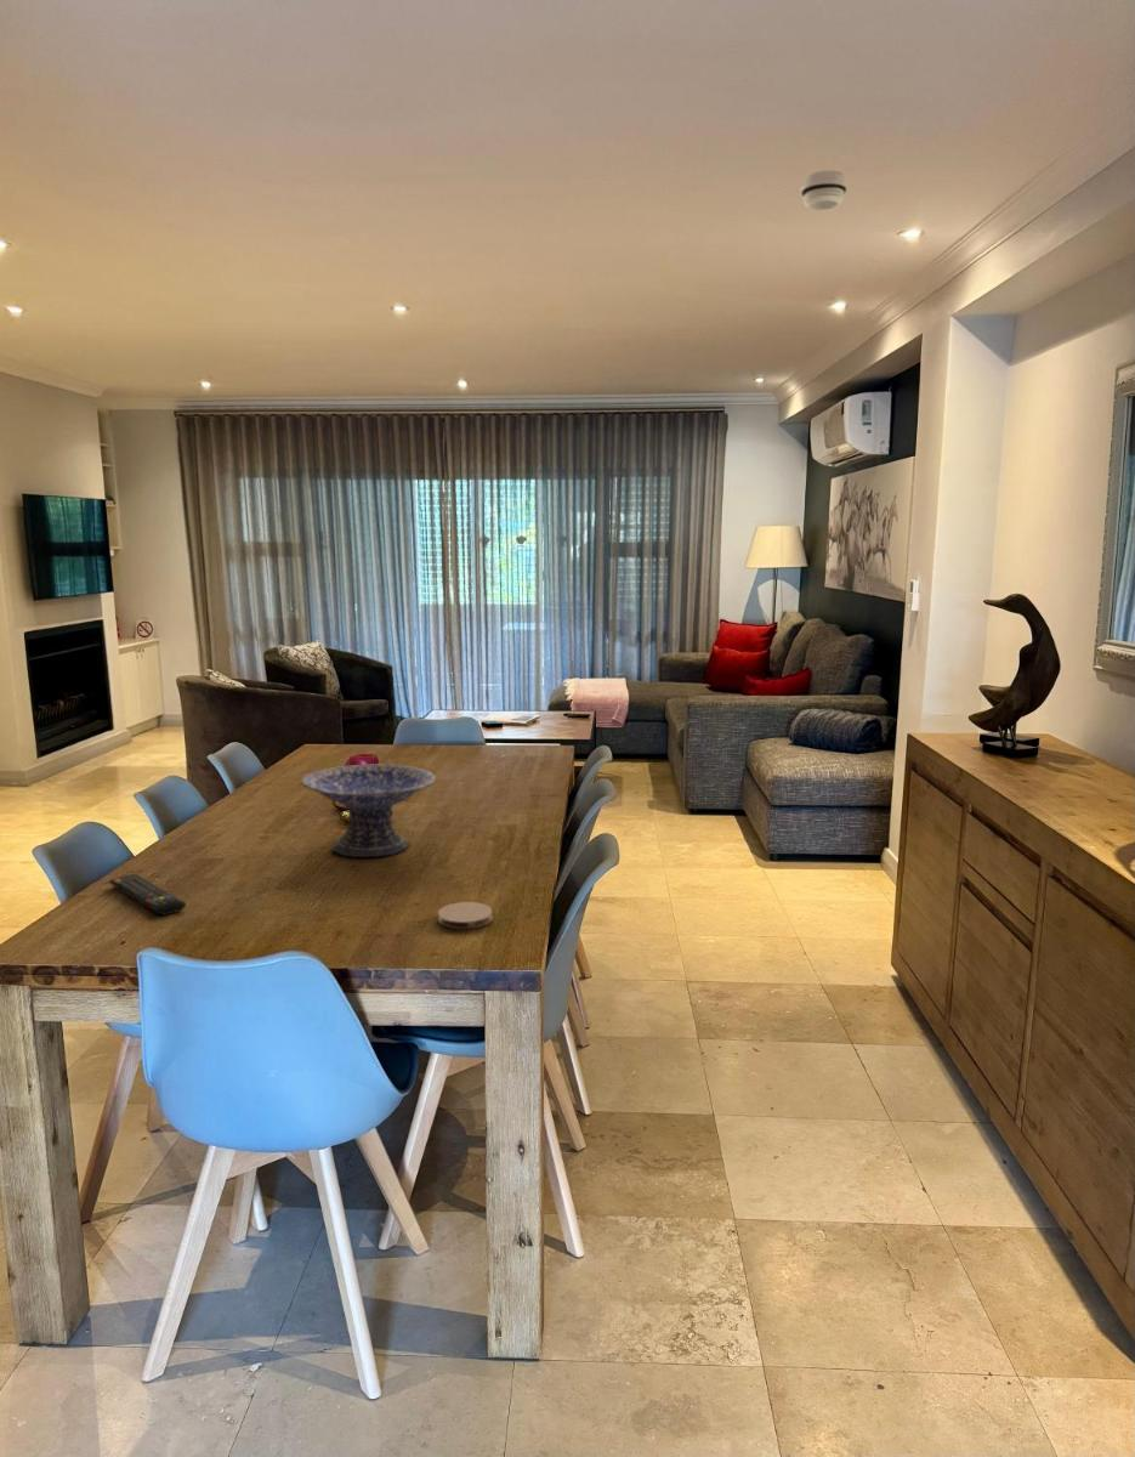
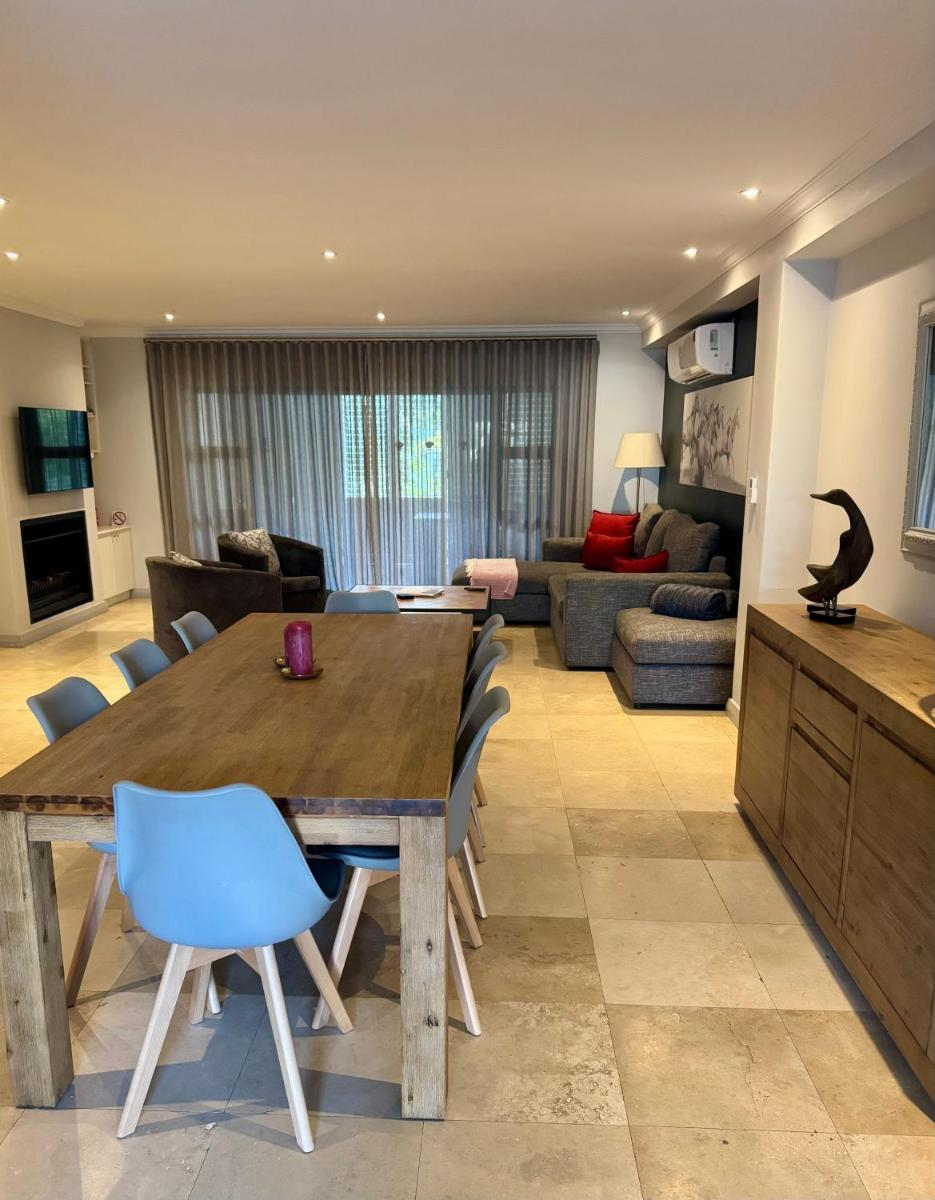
- smoke detector (823, 191)
- decorative bowl (370, 811)
- remote control (146, 894)
- coaster (465, 914)
